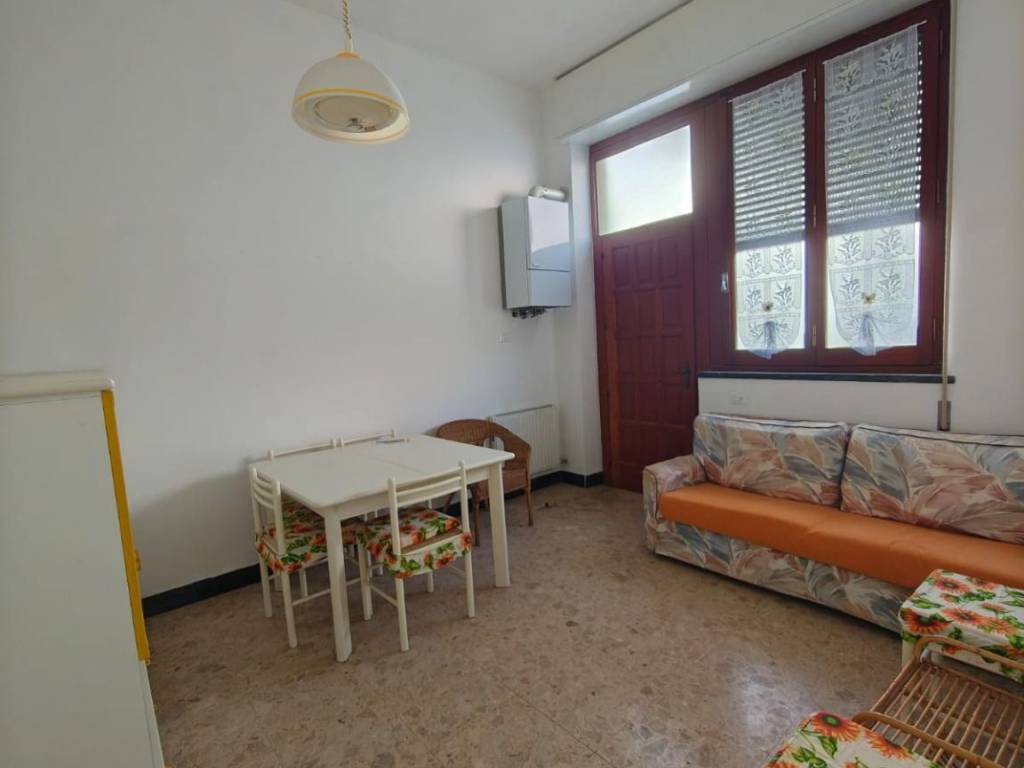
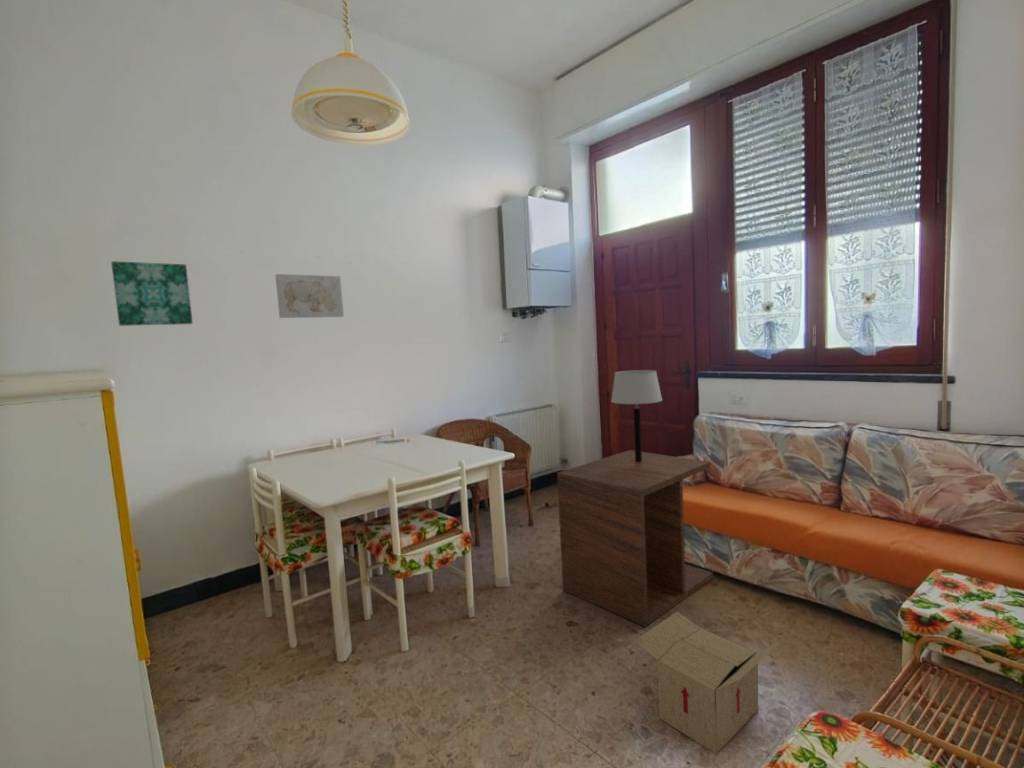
+ wall art (153, 294)
+ side table (636, 526)
+ cardboard box (704, 674)
+ table lamp (636, 416)
+ wall art (310, 296)
